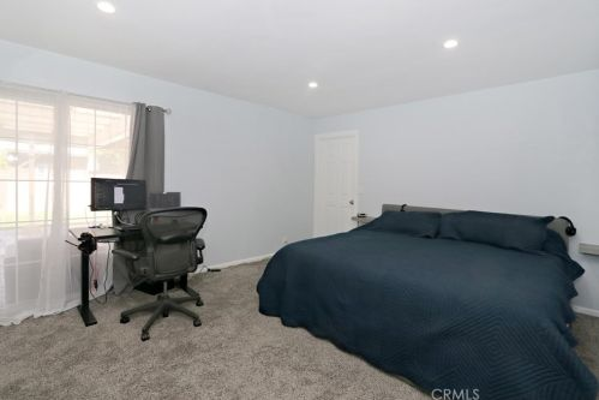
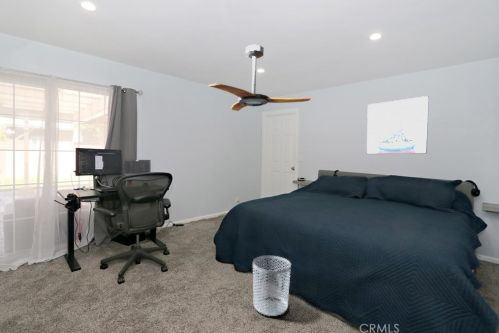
+ ceiling fan (255, 77)
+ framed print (395, 127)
+ waste bin (271, 284)
